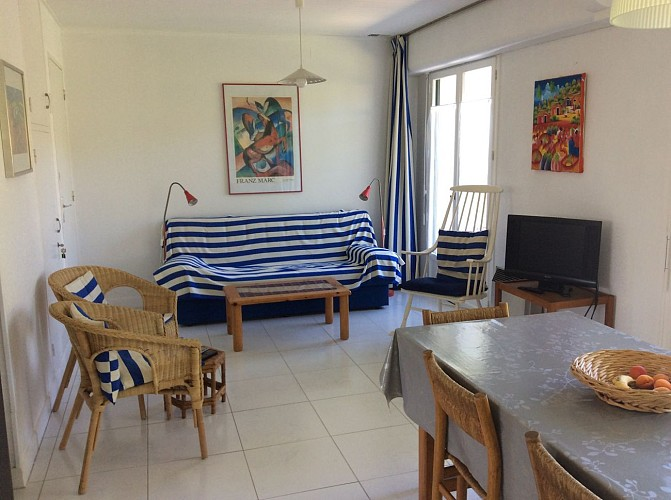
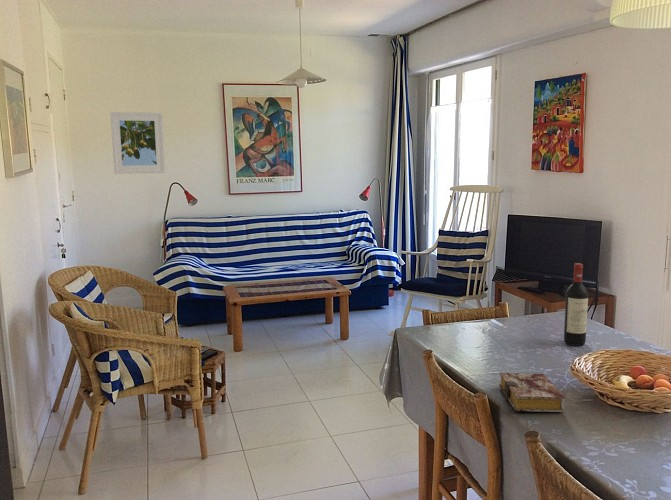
+ wine bottle (576, 303)
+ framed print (138, 143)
+ book (529, 390)
